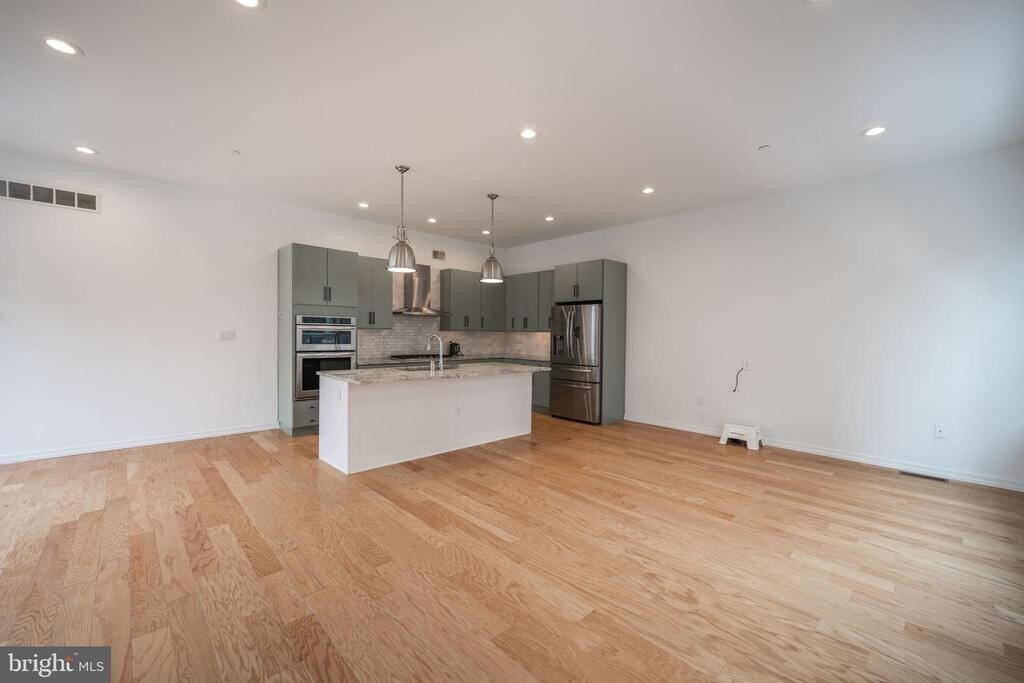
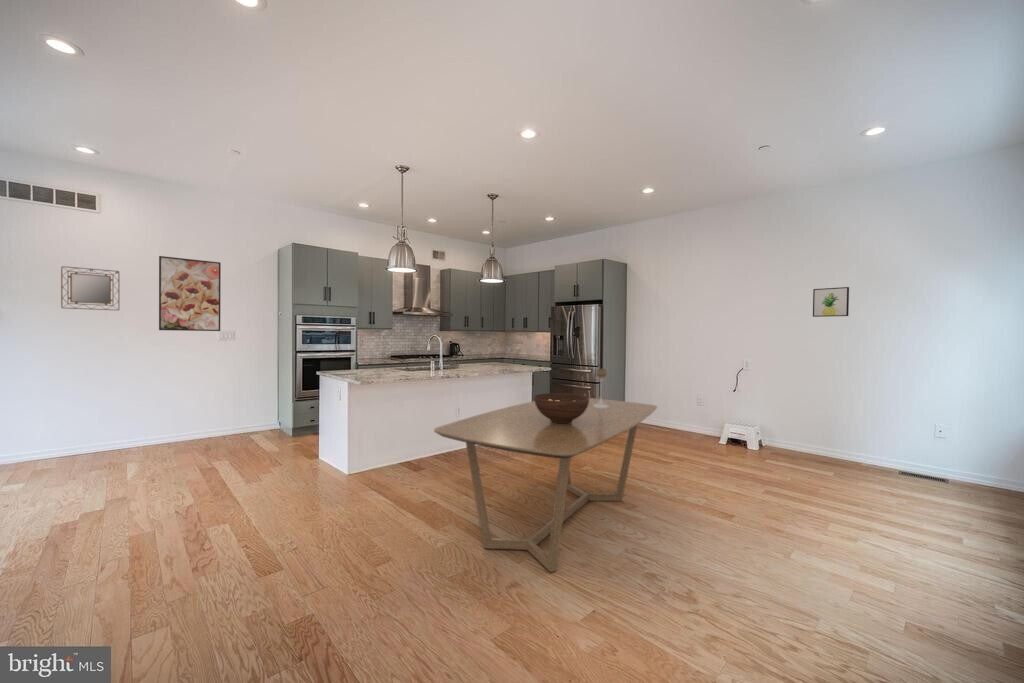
+ home mirror (91, 288)
+ dining table (562, 468)
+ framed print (190, 295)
+ candle holder (601, 387)
+ wall art (830, 302)
+ fruit bowl (561, 409)
